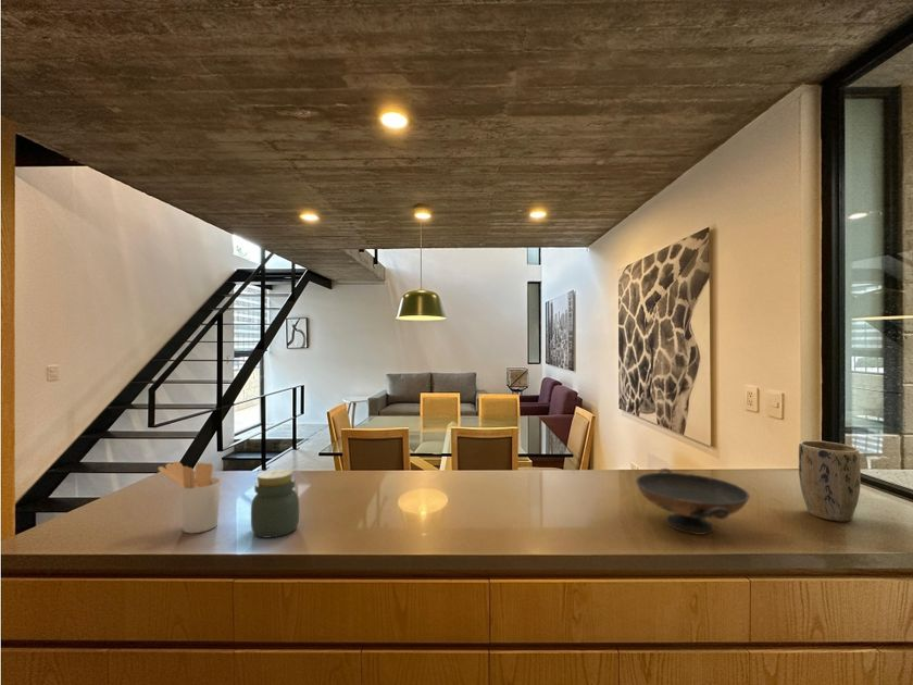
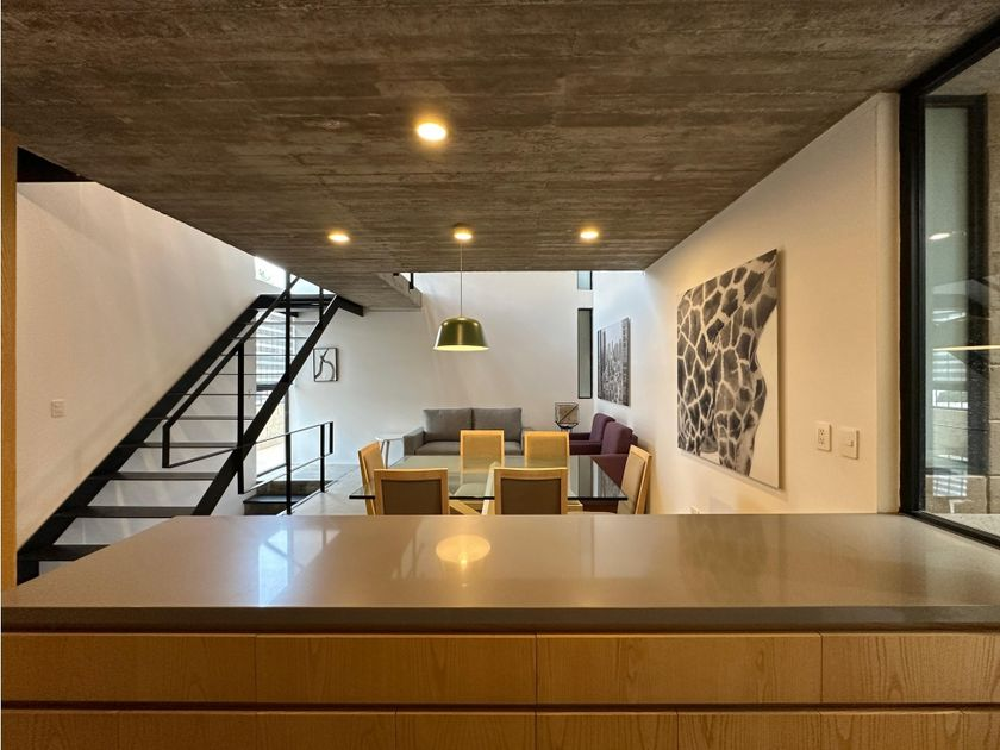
- jar (275, 501)
- decorative bowl (689, 505)
- plant pot (828, 479)
- utensil holder (190, 494)
